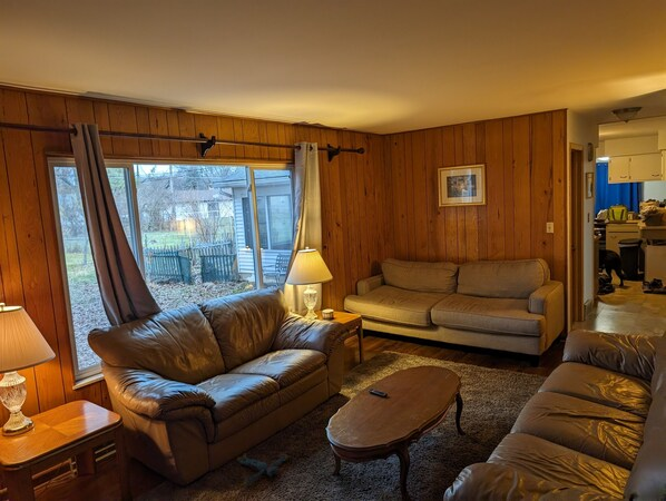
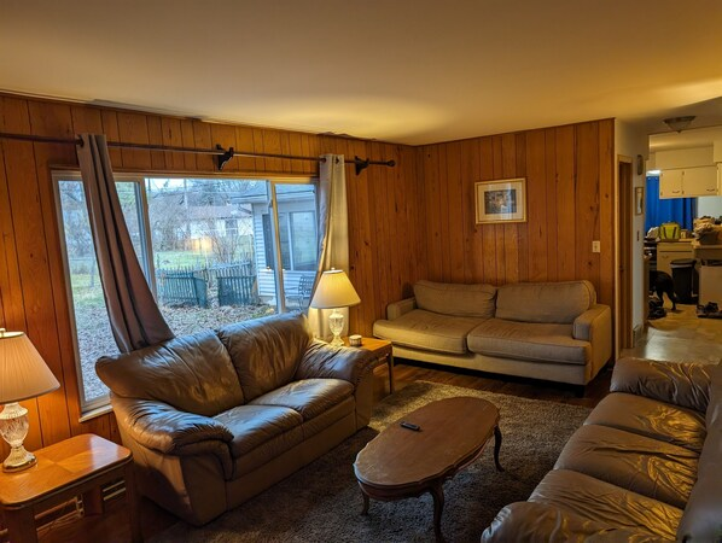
- plush toy (257, 464)
